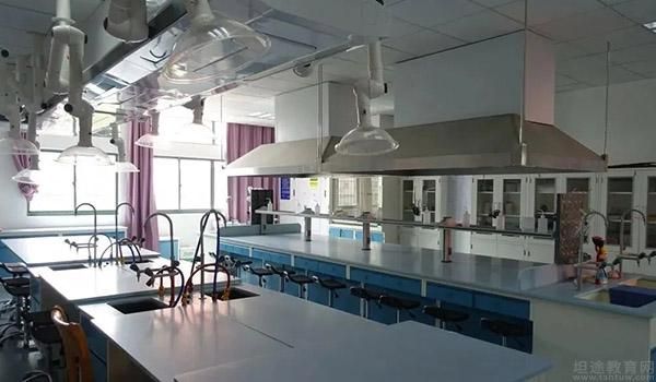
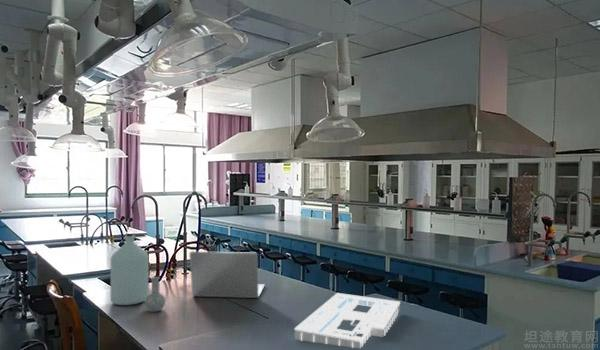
+ bottle (139, 269)
+ architectural model (352, 318)
+ laptop (229, 269)
